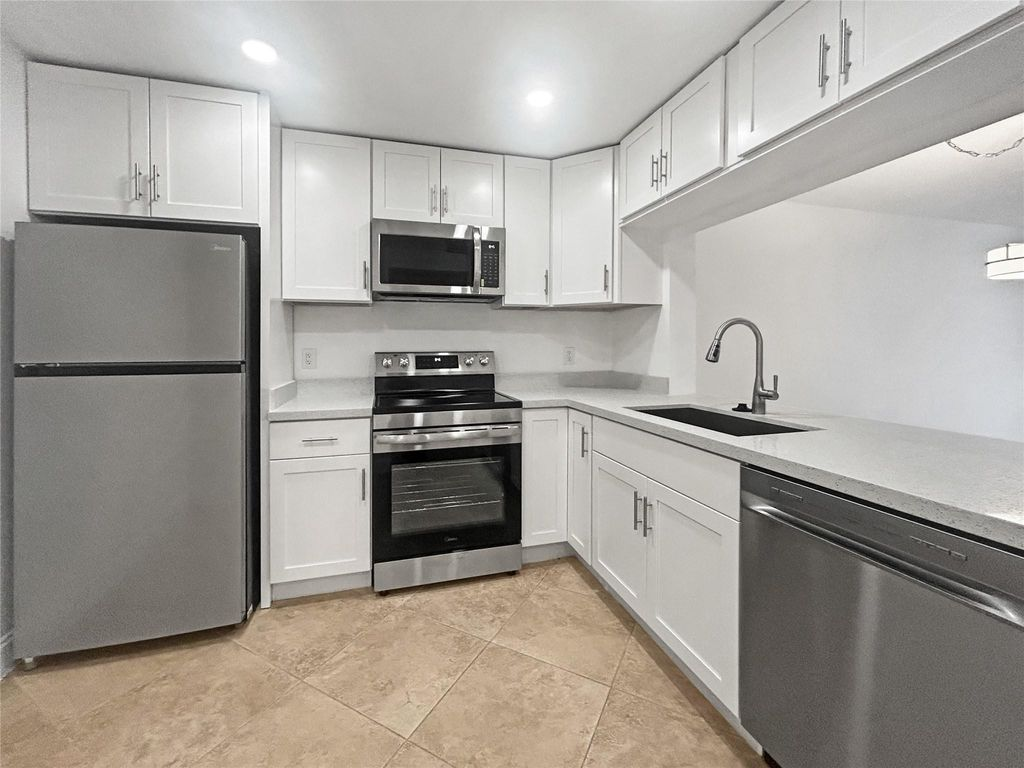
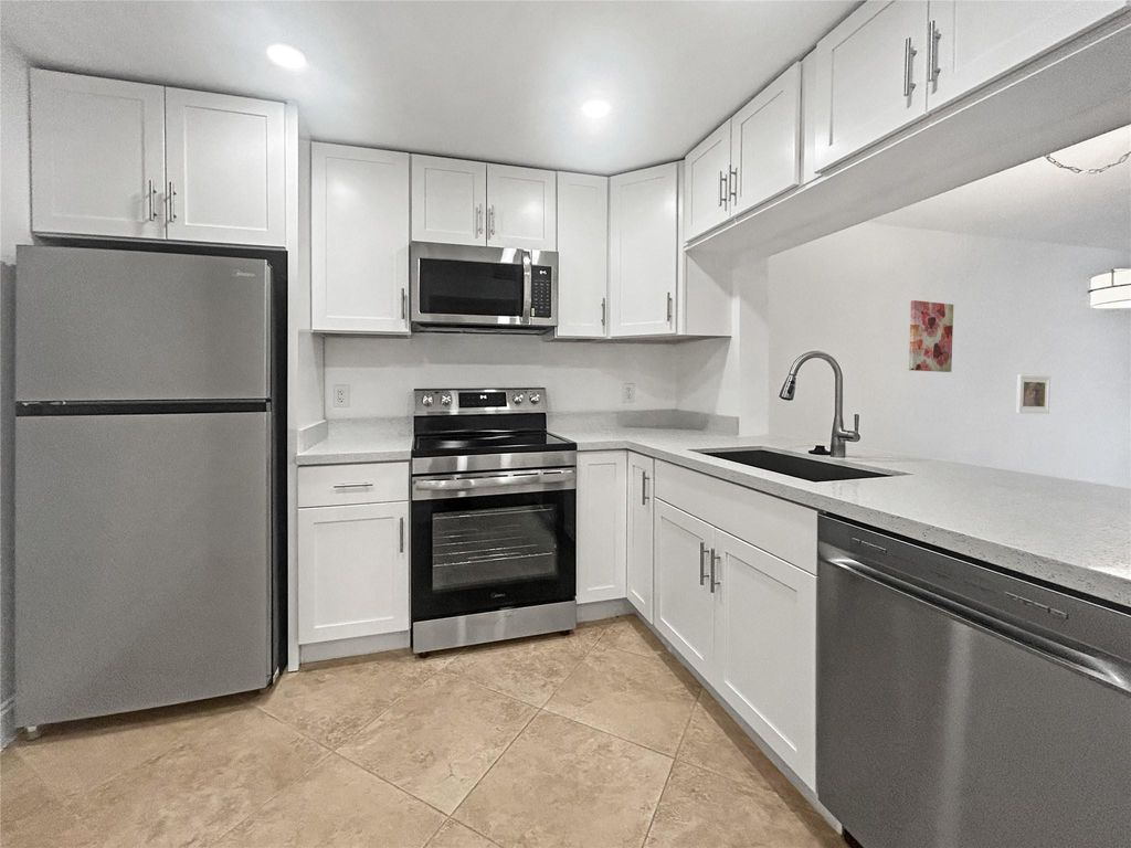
+ wall art (931, 337)
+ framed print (1033, 394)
